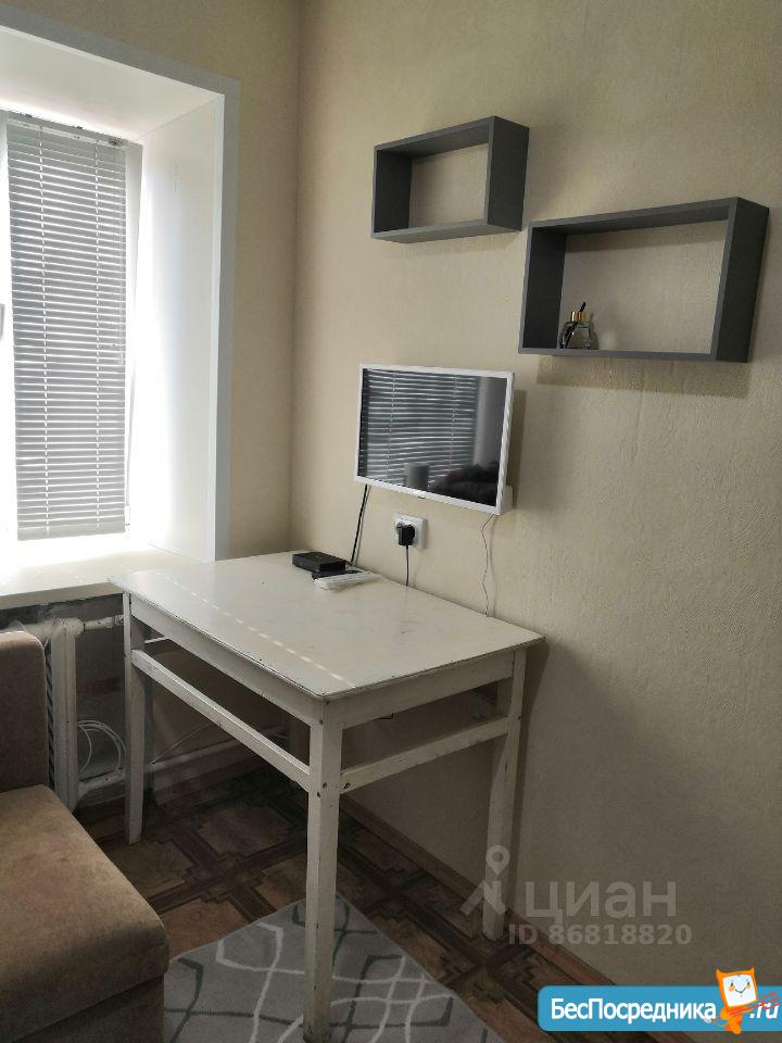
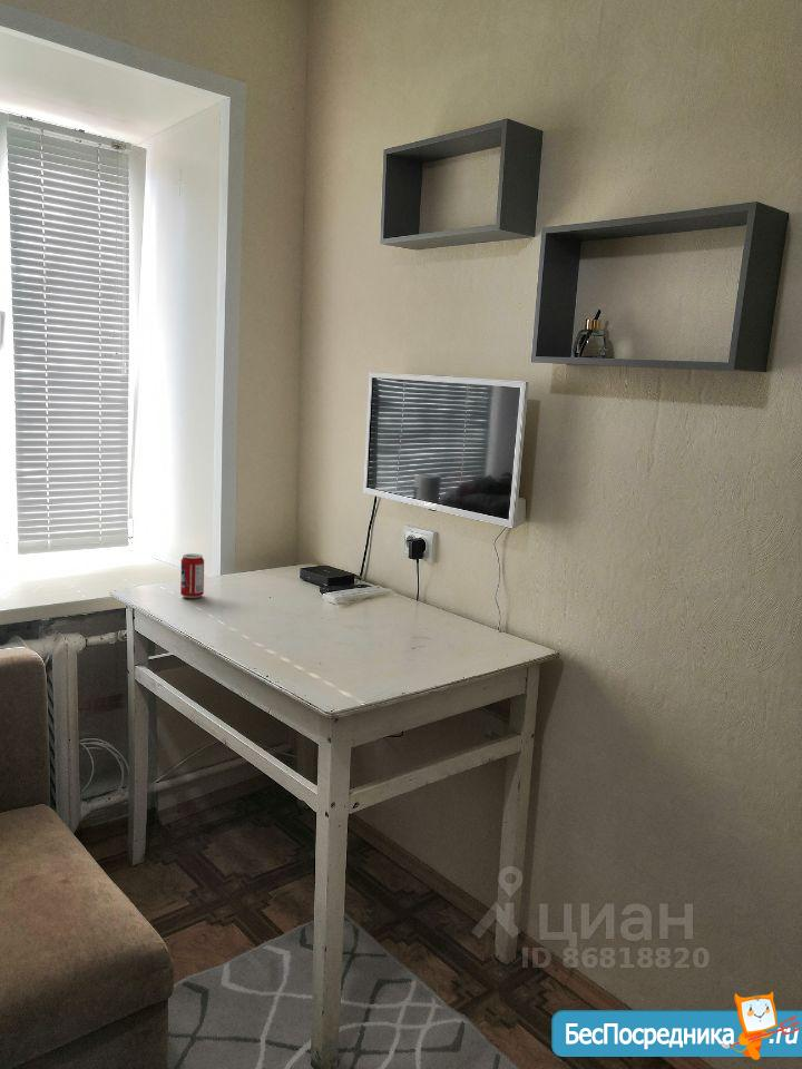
+ beverage can (192, 576)
